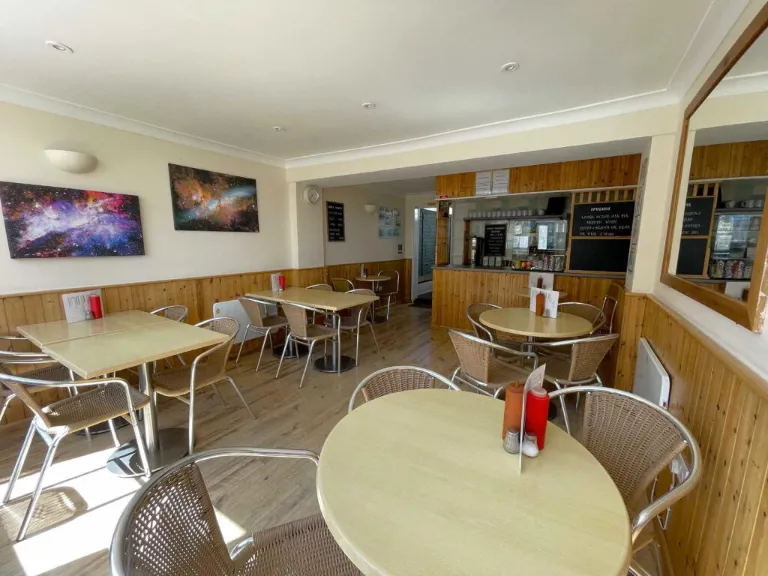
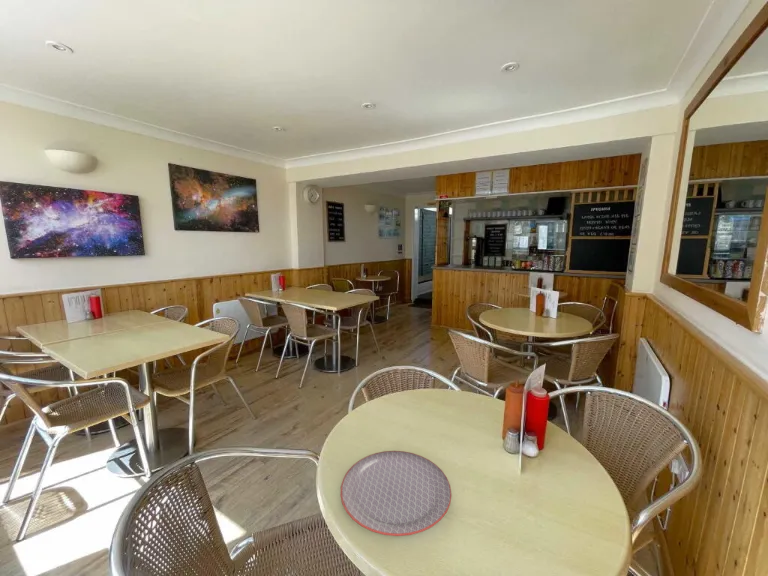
+ plate (395, 489)
